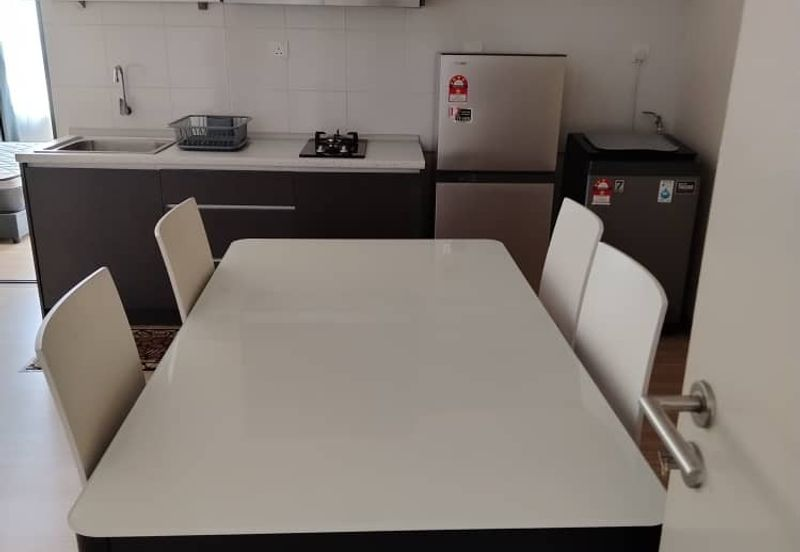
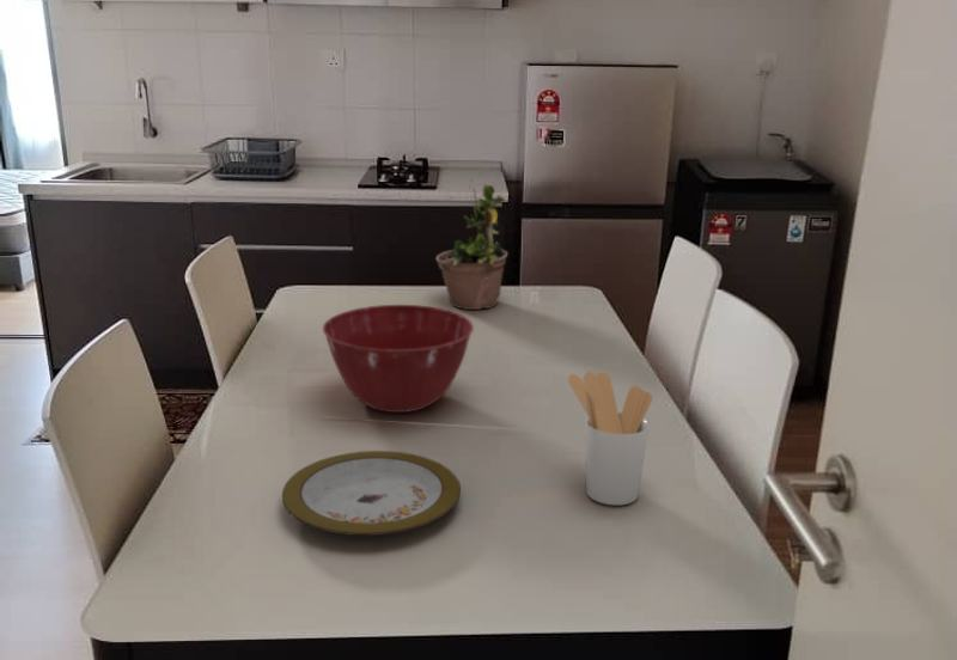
+ mixing bowl (398, 362)
+ potted plant (471, 238)
+ plate (372, 494)
+ utensil holder (605, 434)
